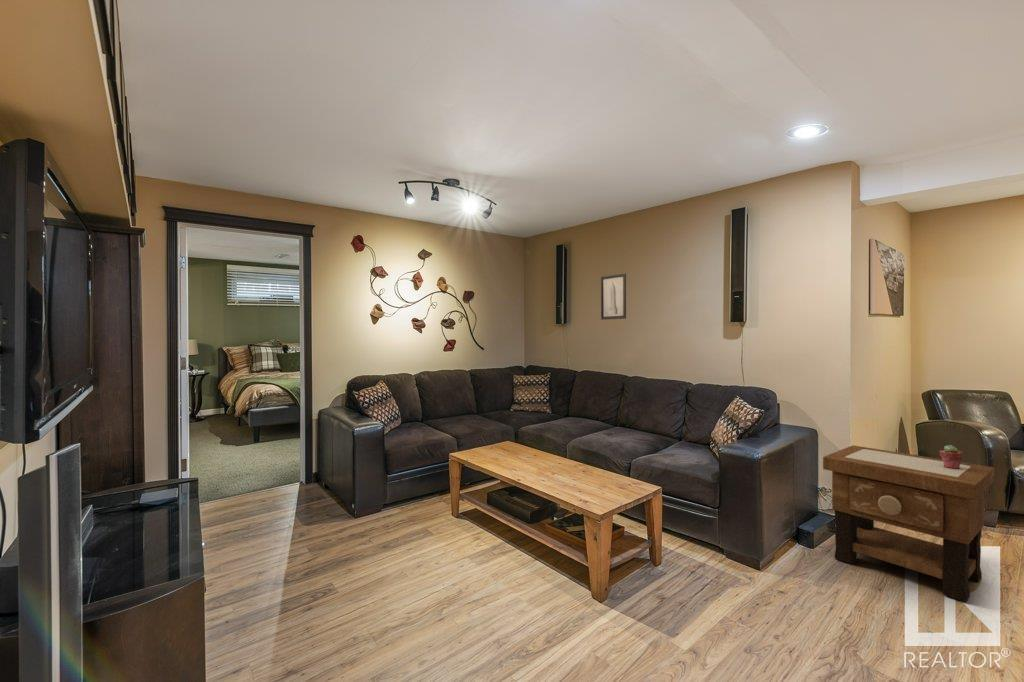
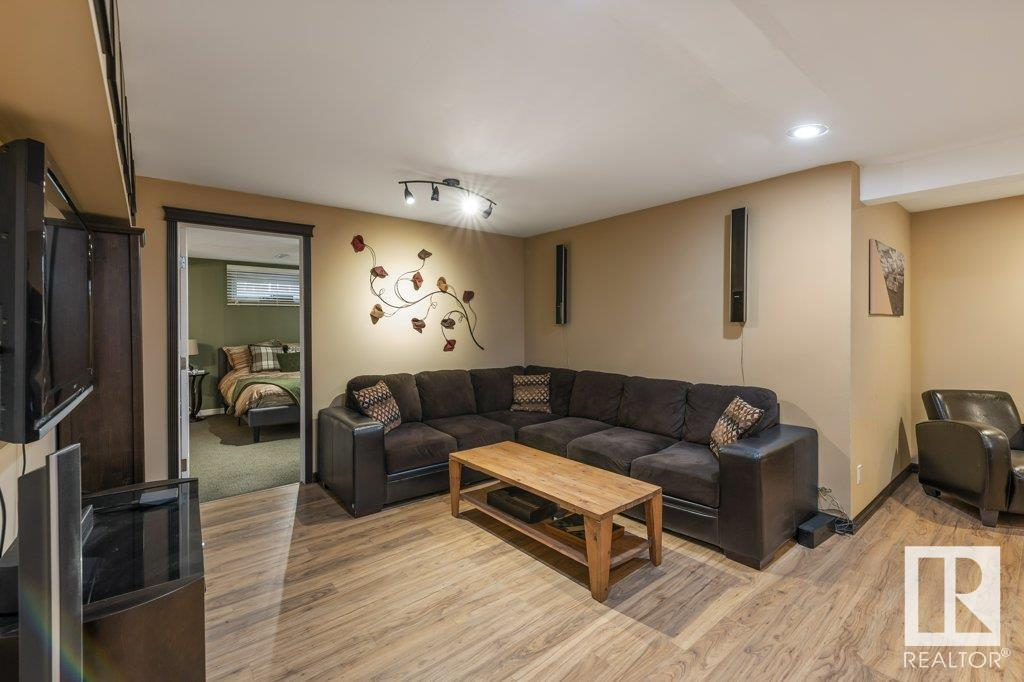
- wall art (613, 297)
- potted succulent (951, 455)
- side table (903, 515)
